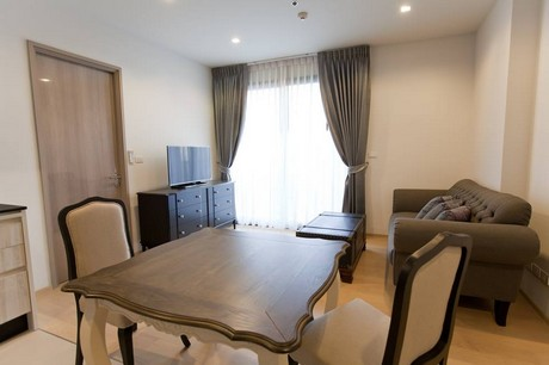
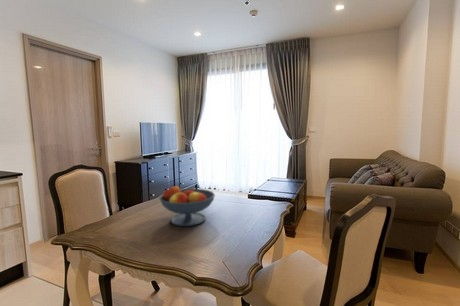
+ fruit bowl (187, 203)
